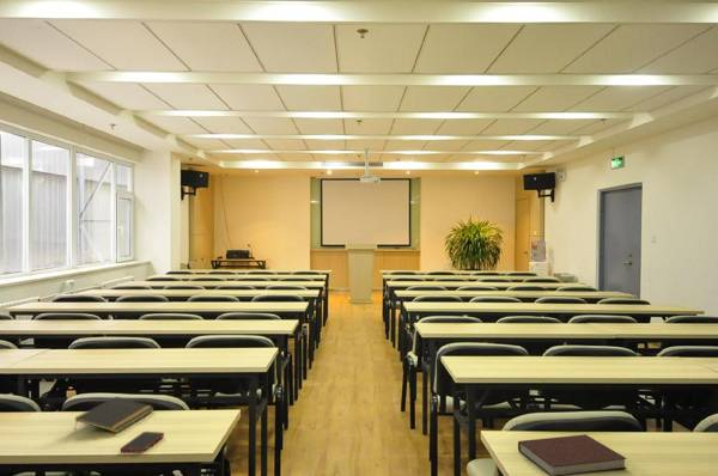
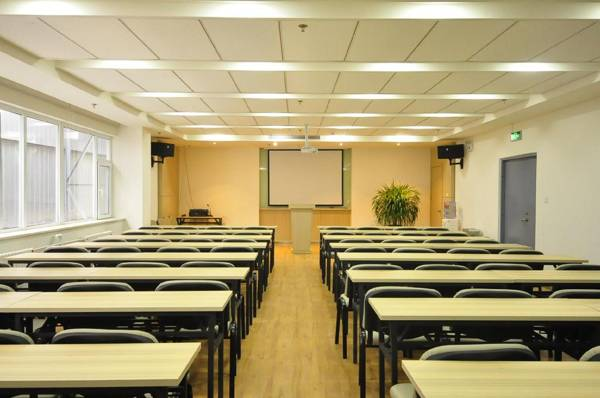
- notepad (116, 413)
- cell phone (142, 441)
- notebook (570, 453)
